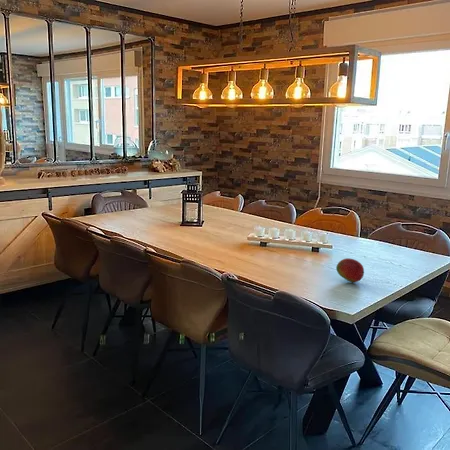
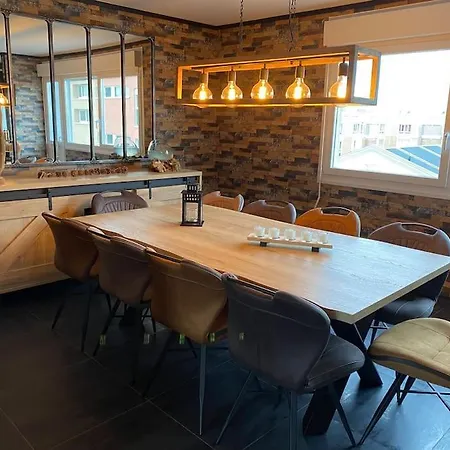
- fruit (350, 270)
